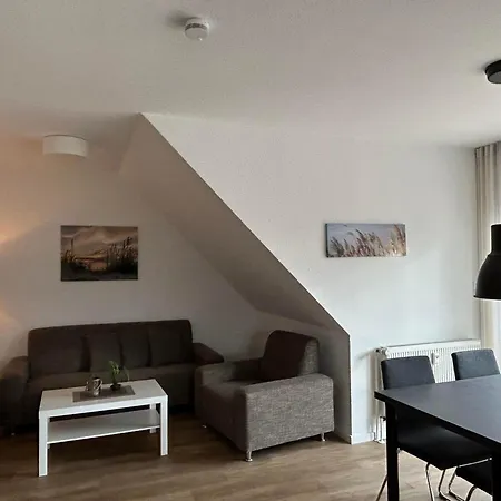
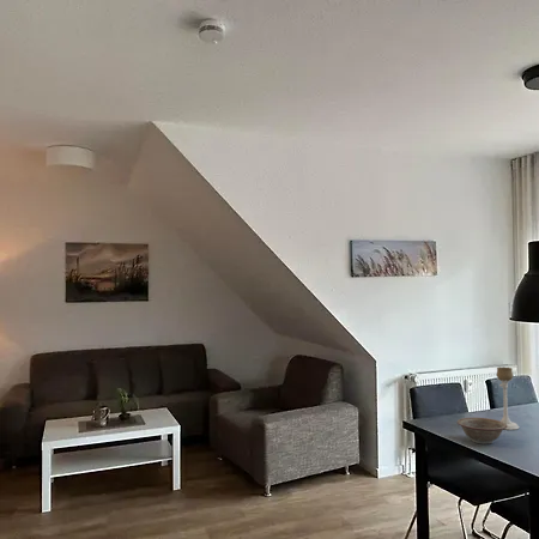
+ decorative bowl (482, 431)
+ candle holder (504, 396)
